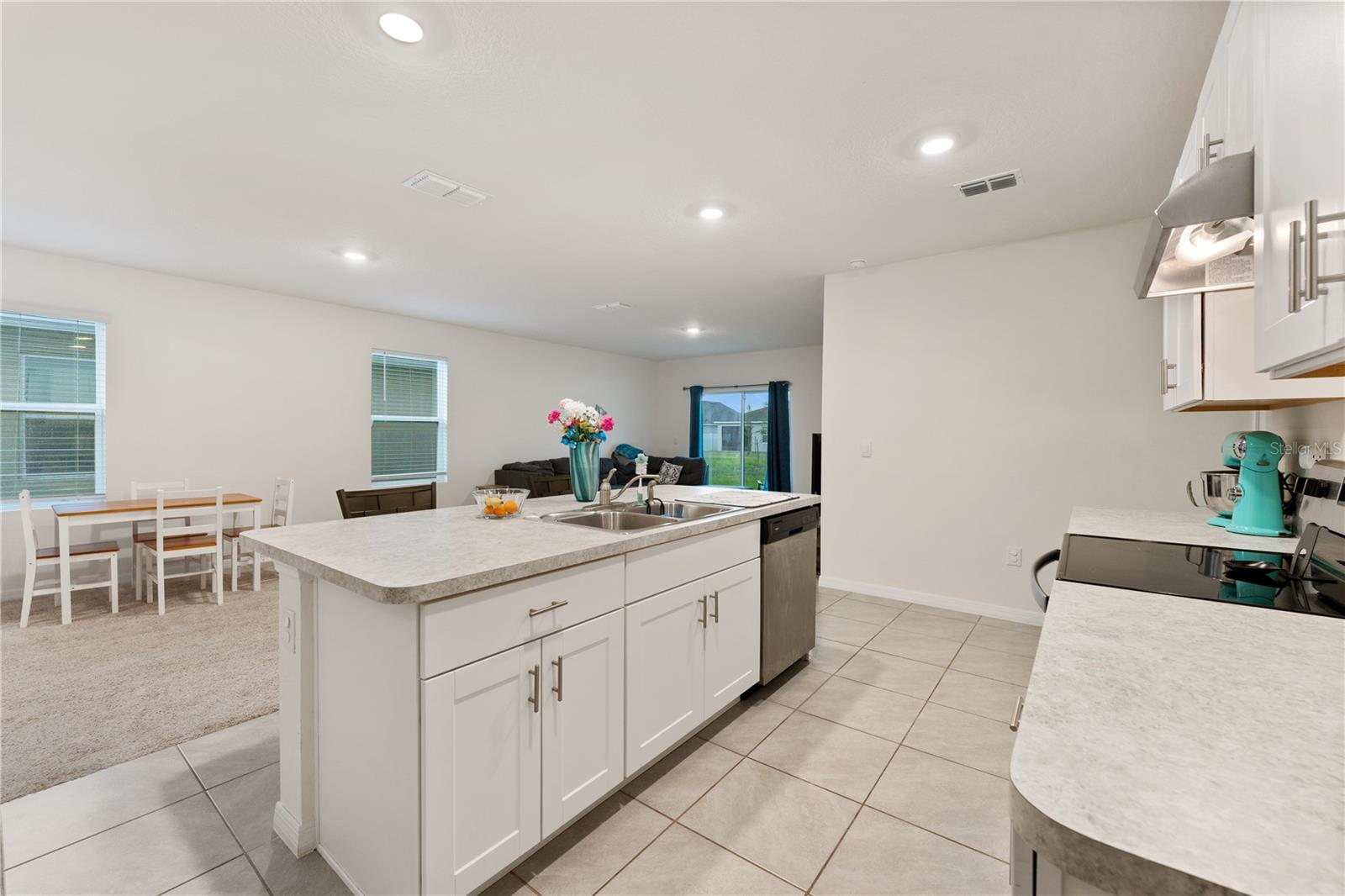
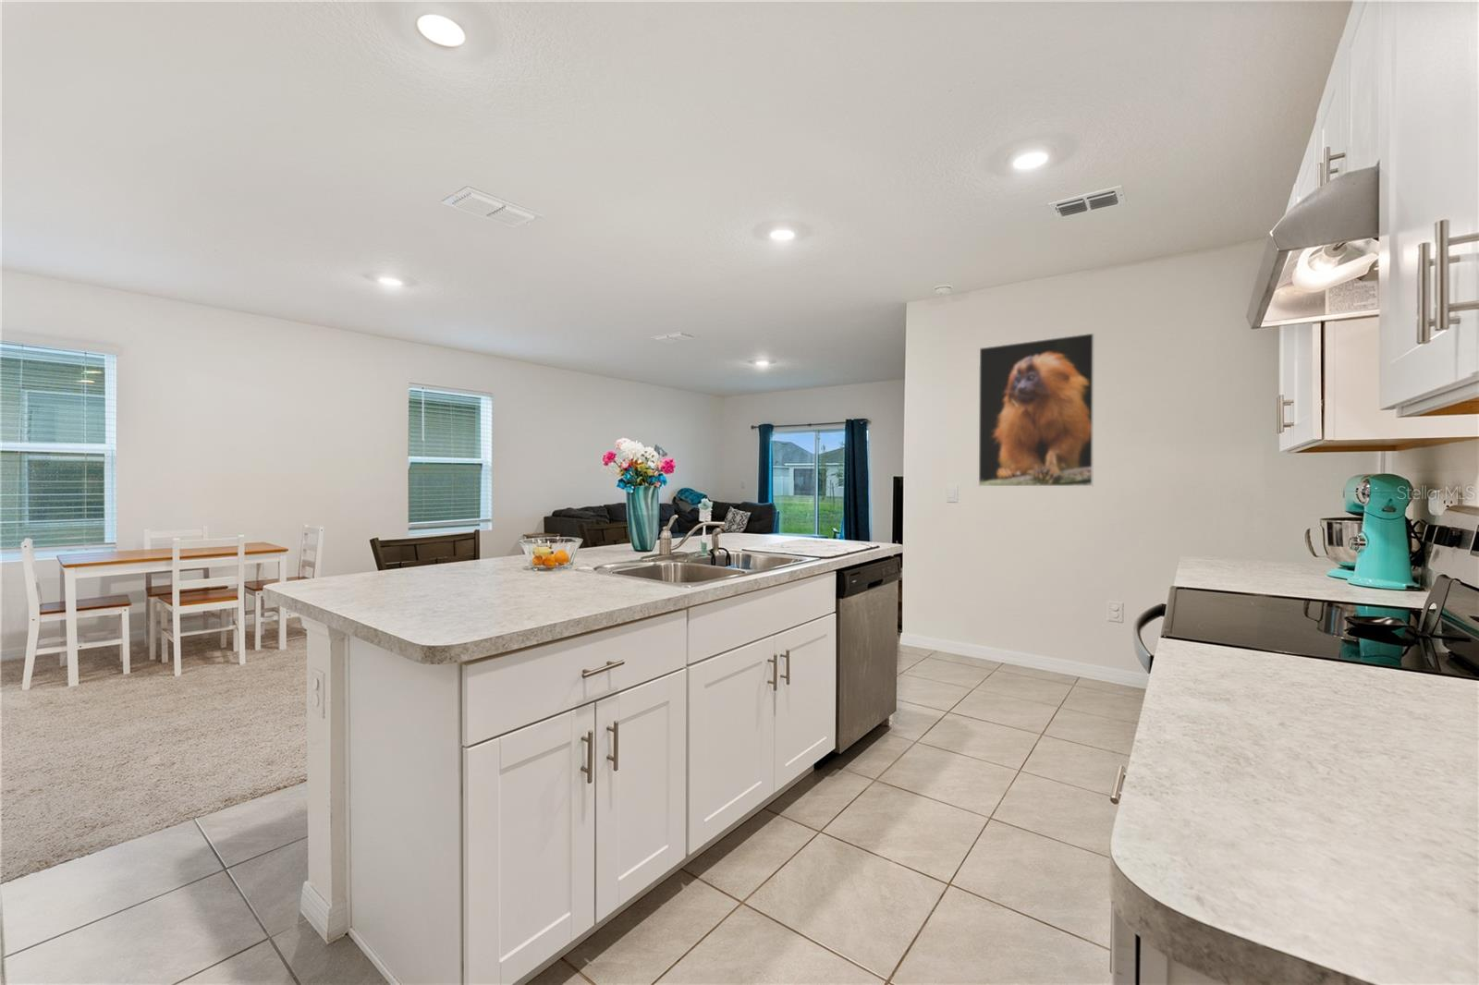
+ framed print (1034, 413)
